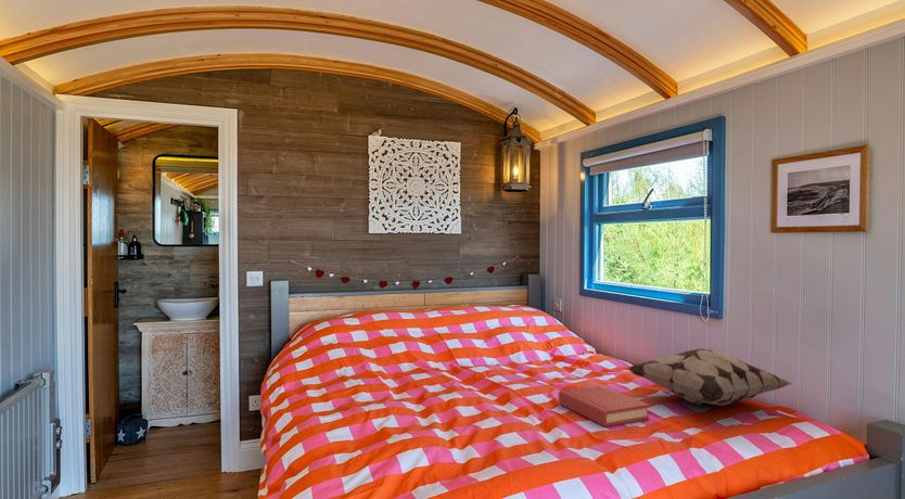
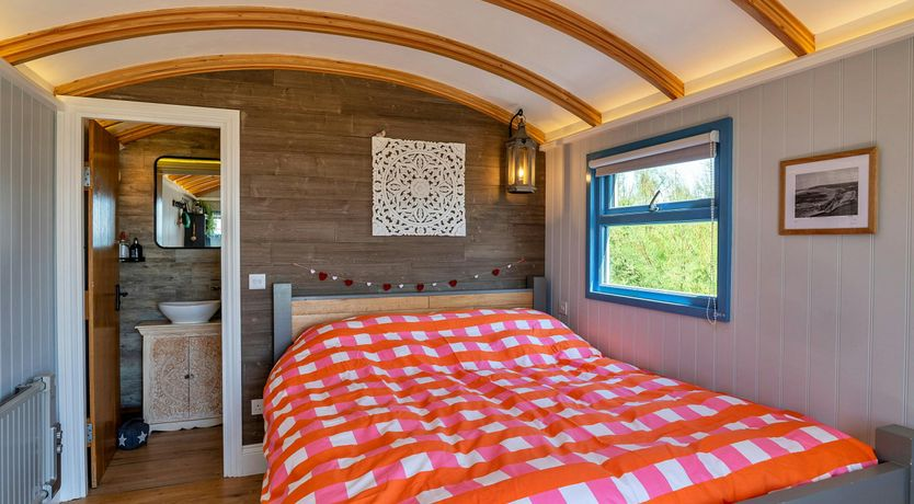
- decorative pillow (704, 375)
- hardback book (601, 404)
